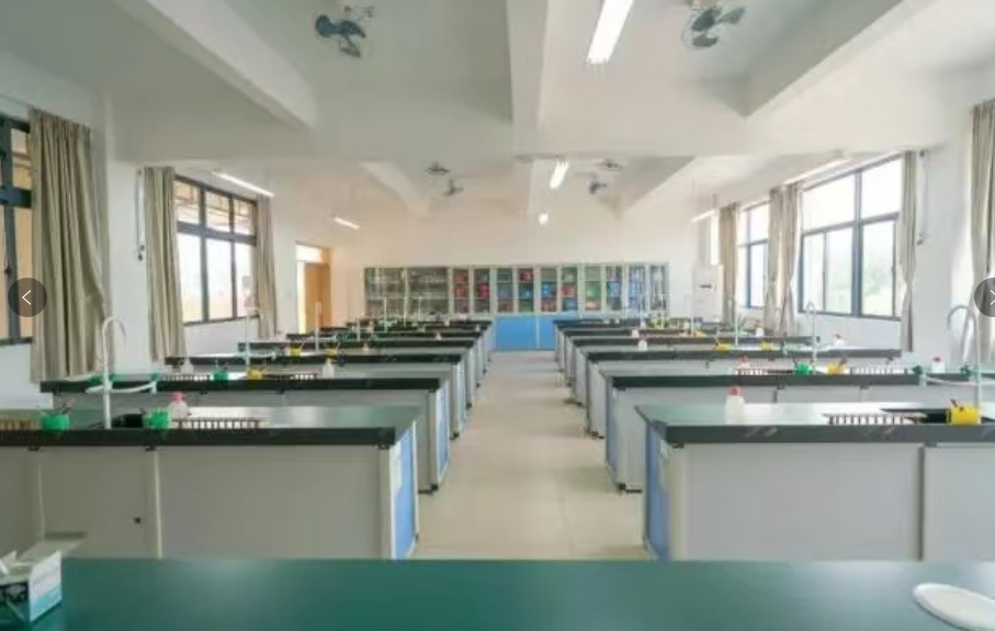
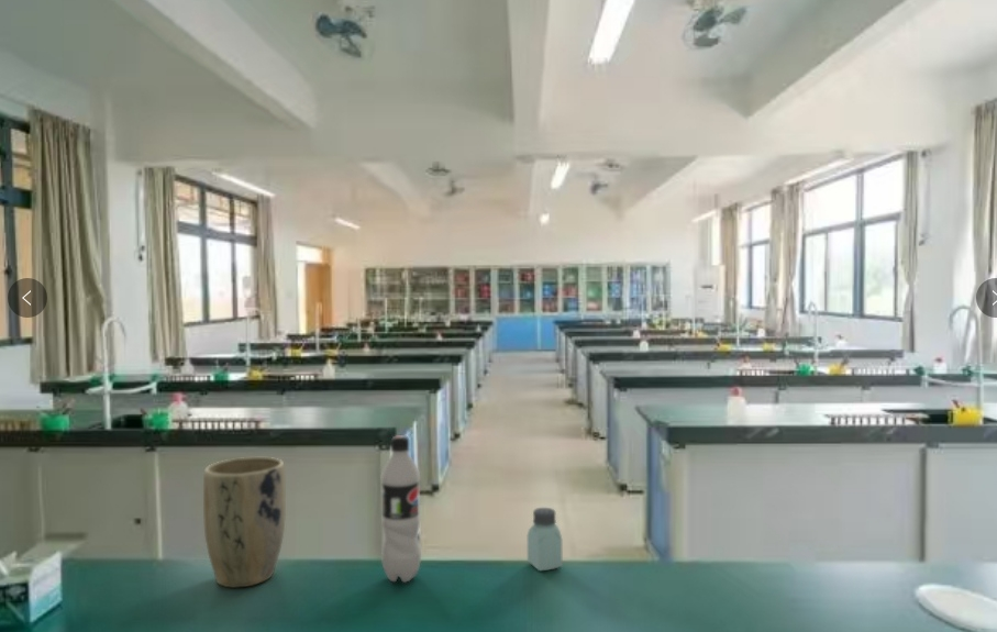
+ plant pot (245, 520)
+ saltshaker (544, 537)
+ beverage bottle (400, 507)
